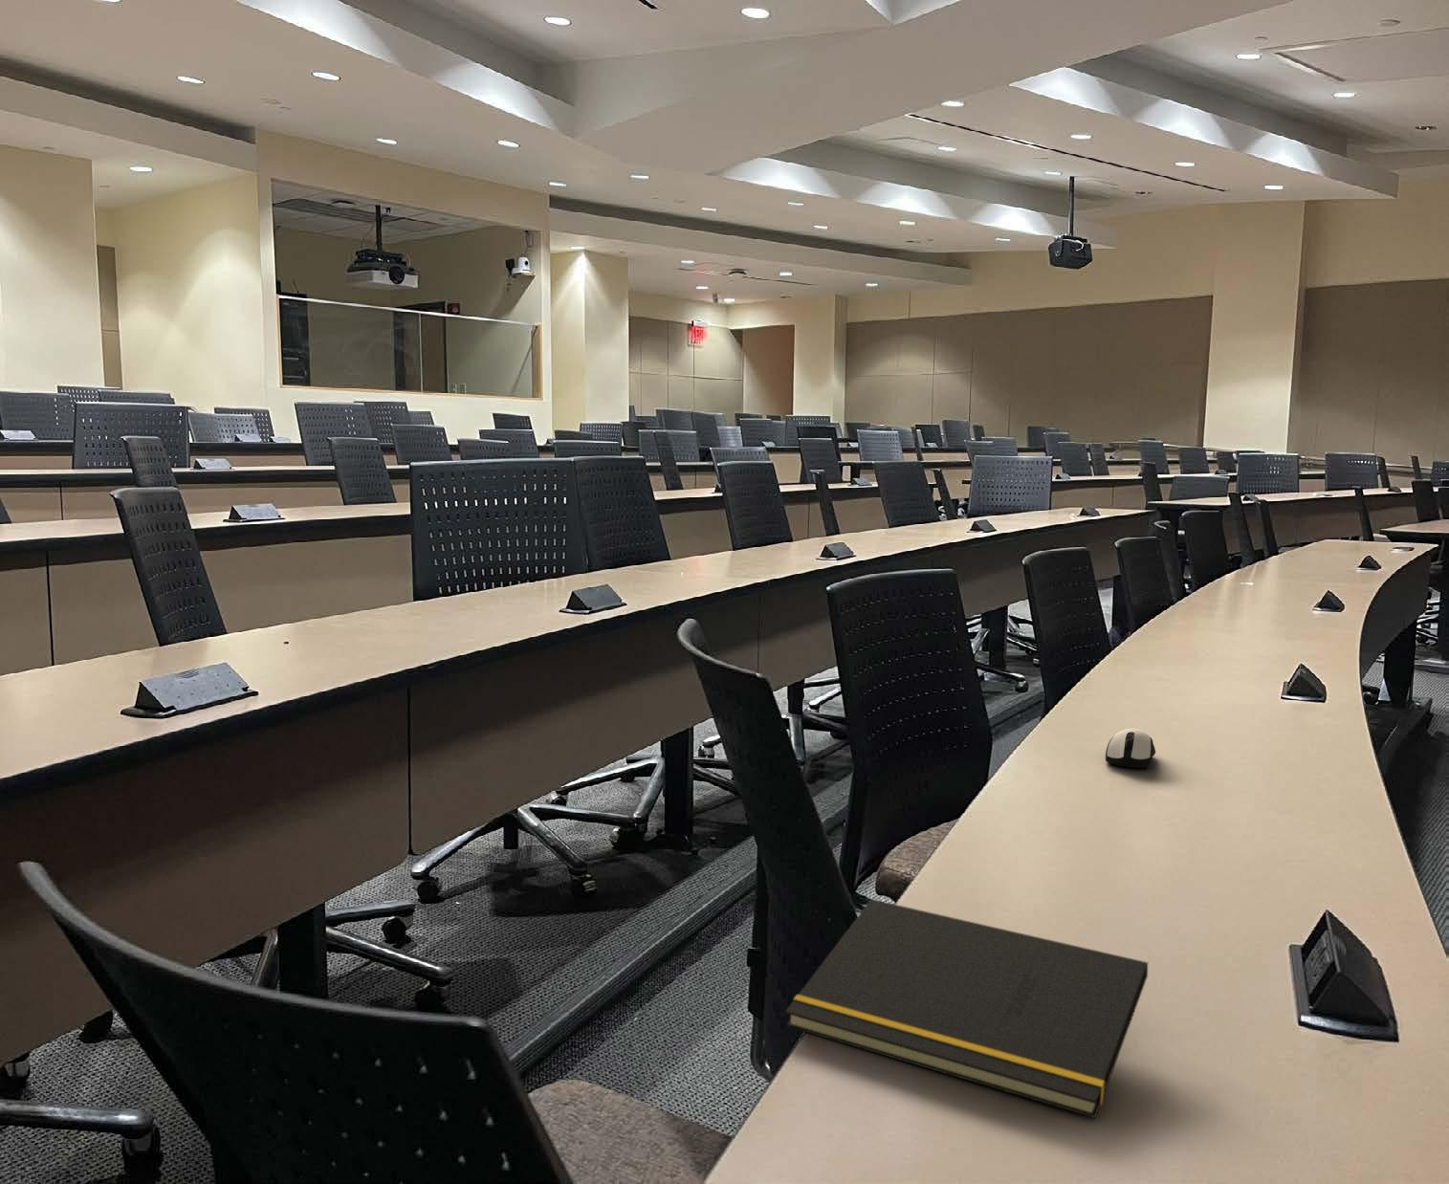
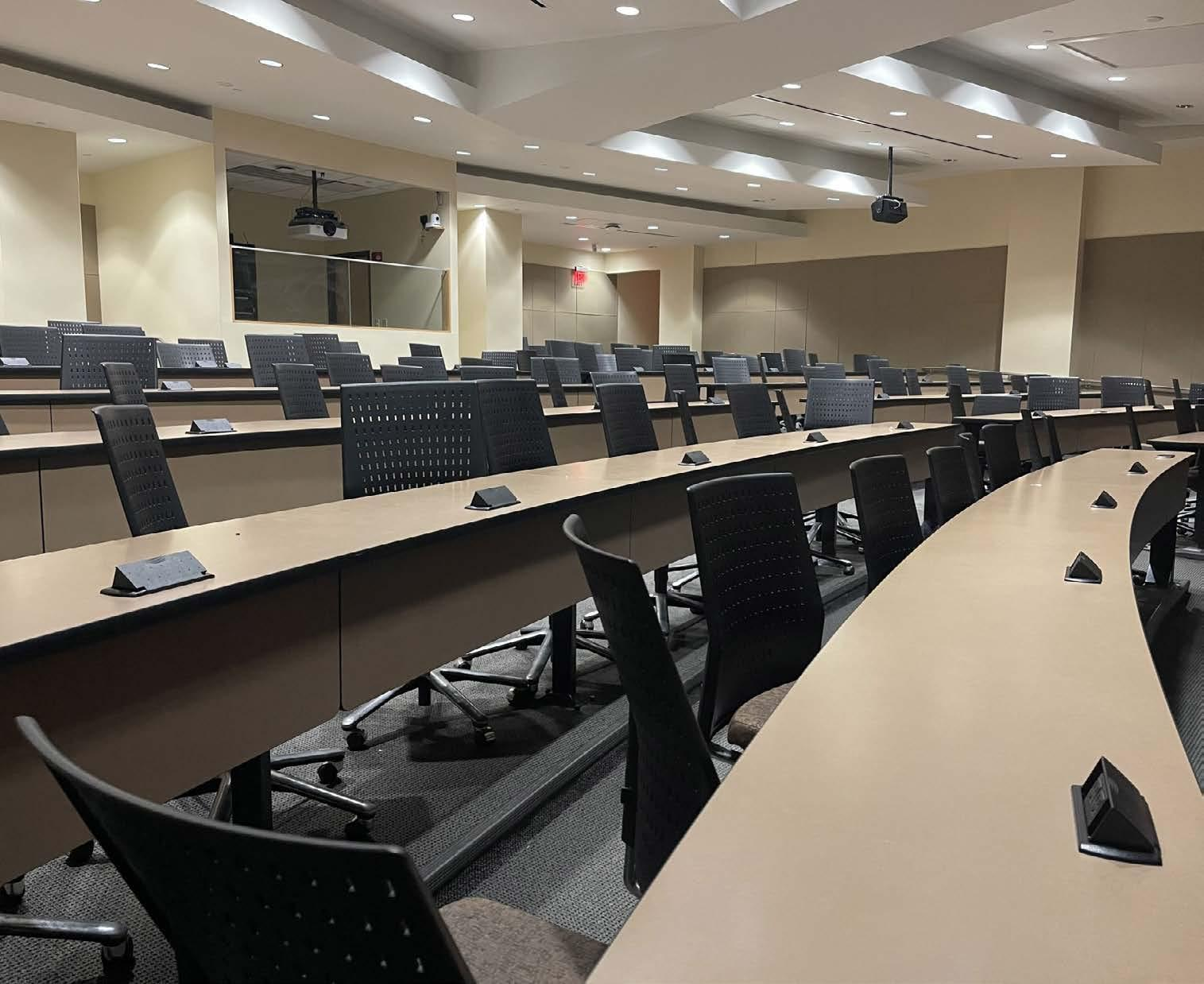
- notepad (969, 994)
- computer mouse (1131, 744)
